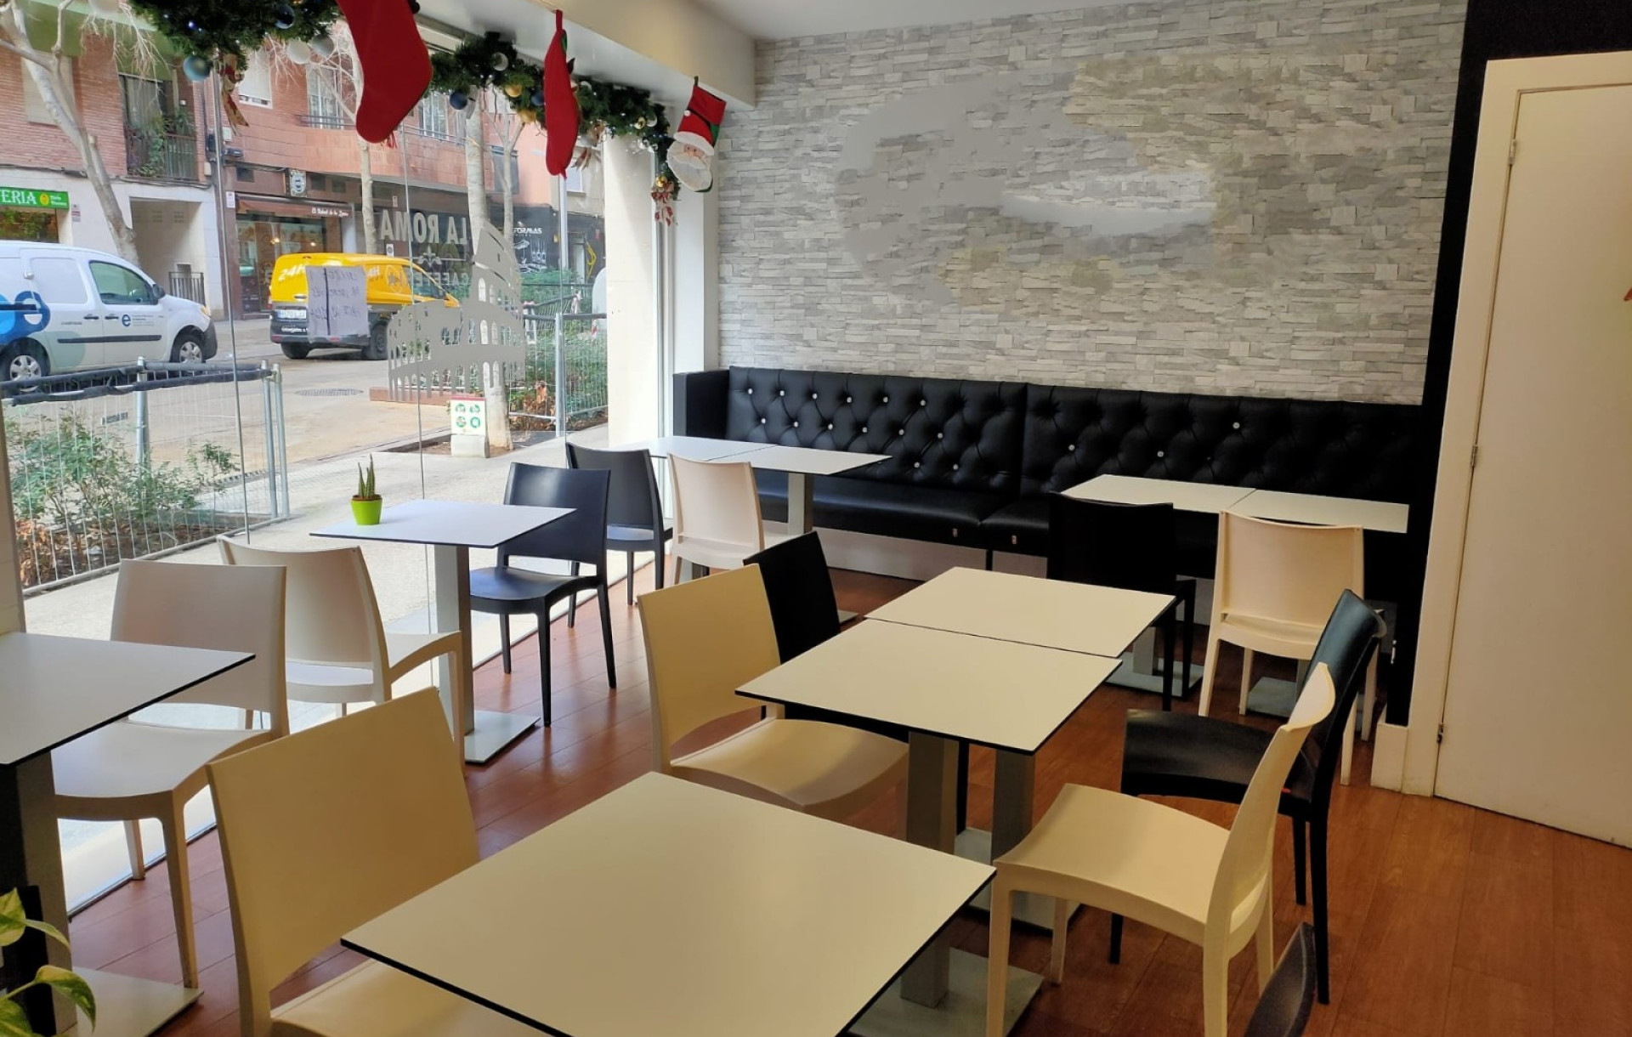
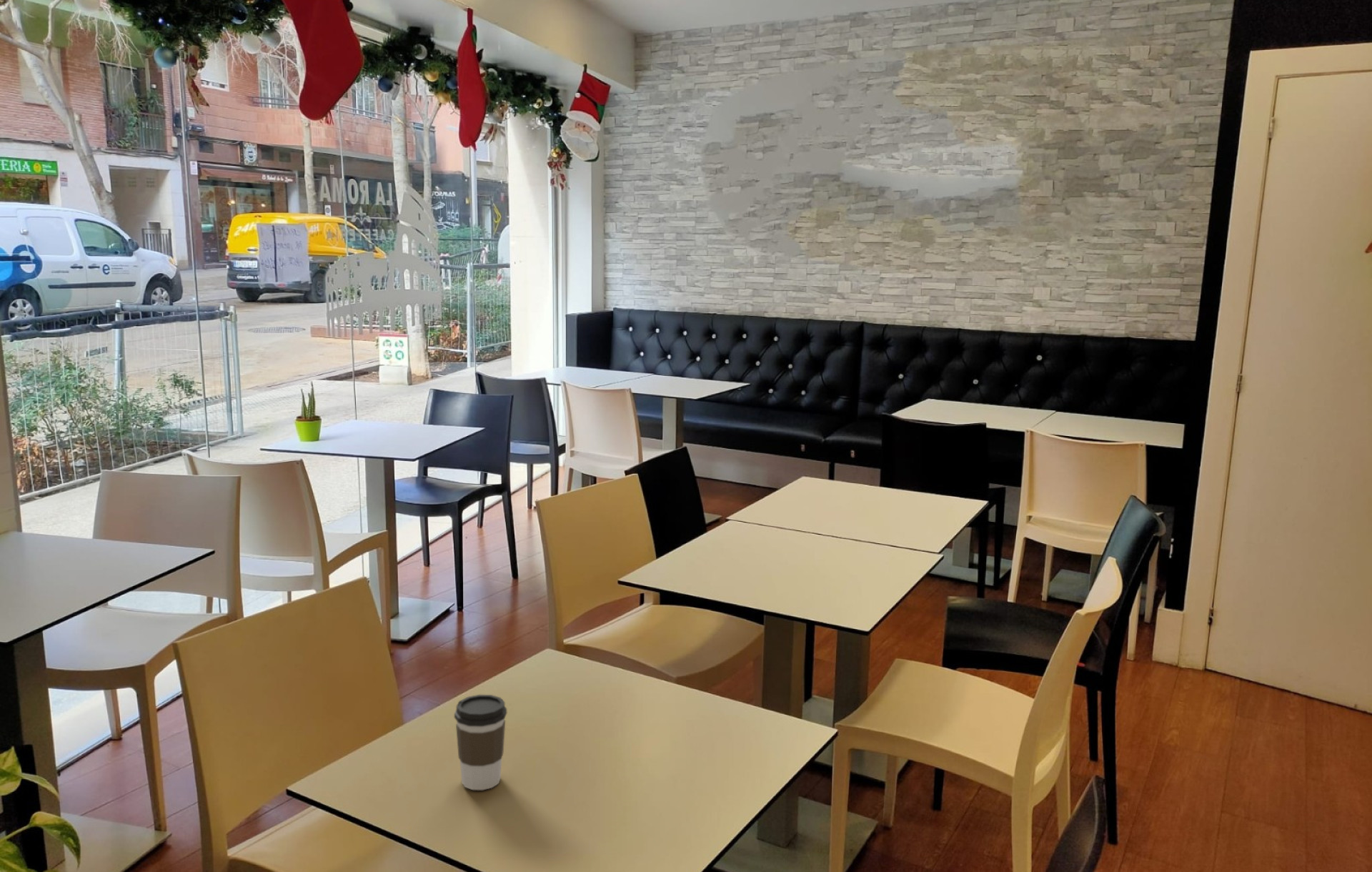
+ coffee cup (481, 743)
